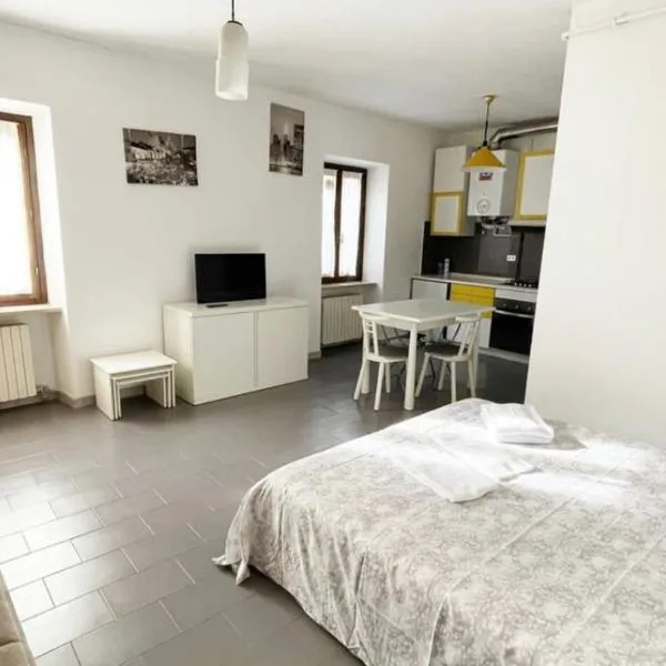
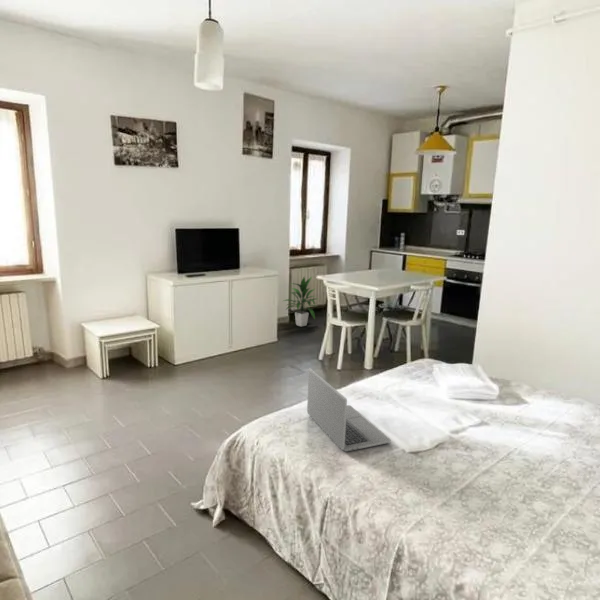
+ laptop (346, 403)
+ indoor plant (302, 301)
